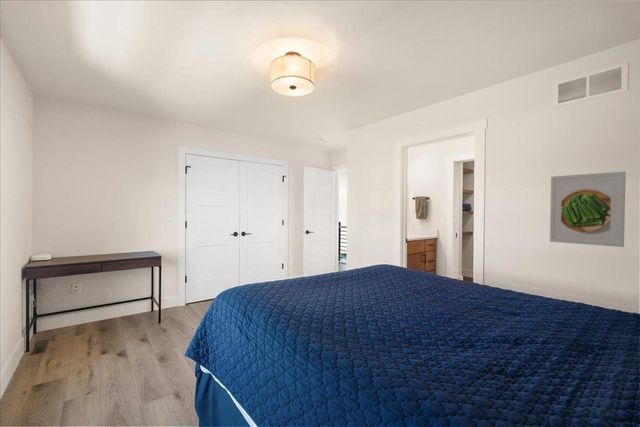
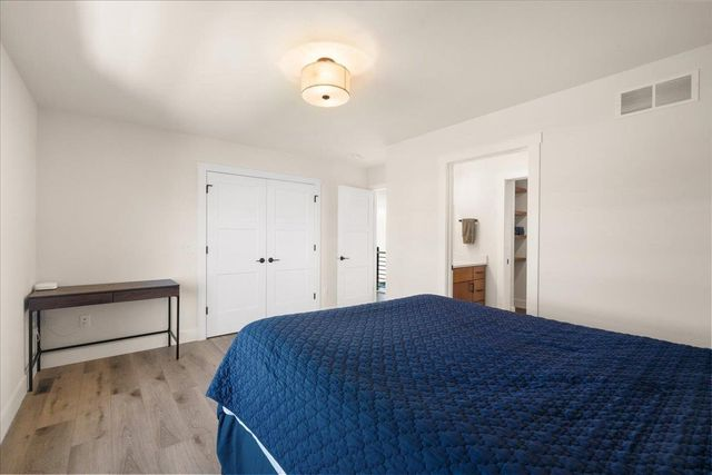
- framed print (584, 209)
